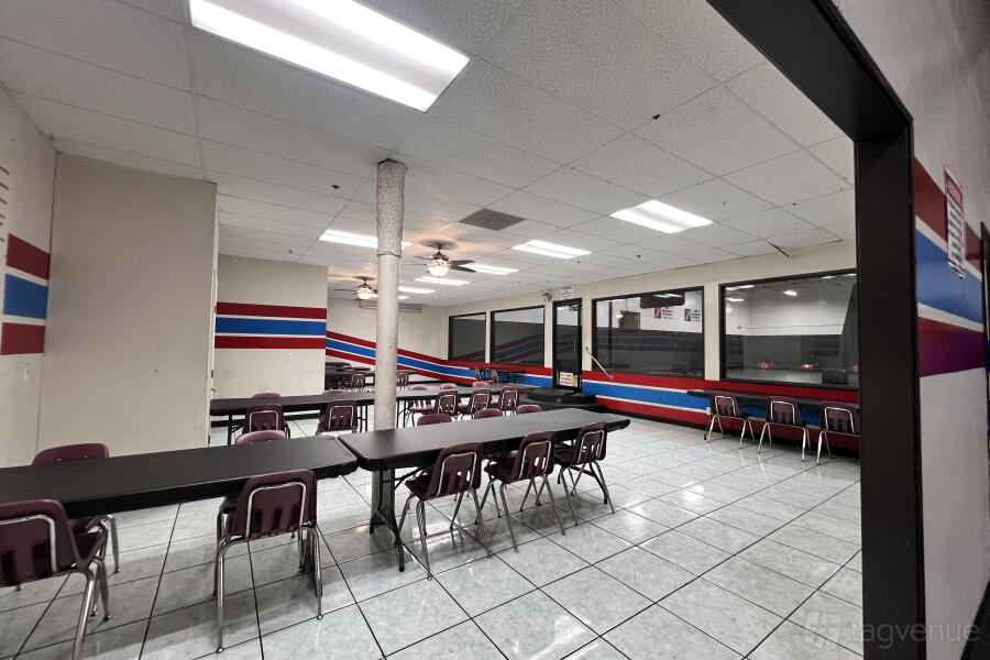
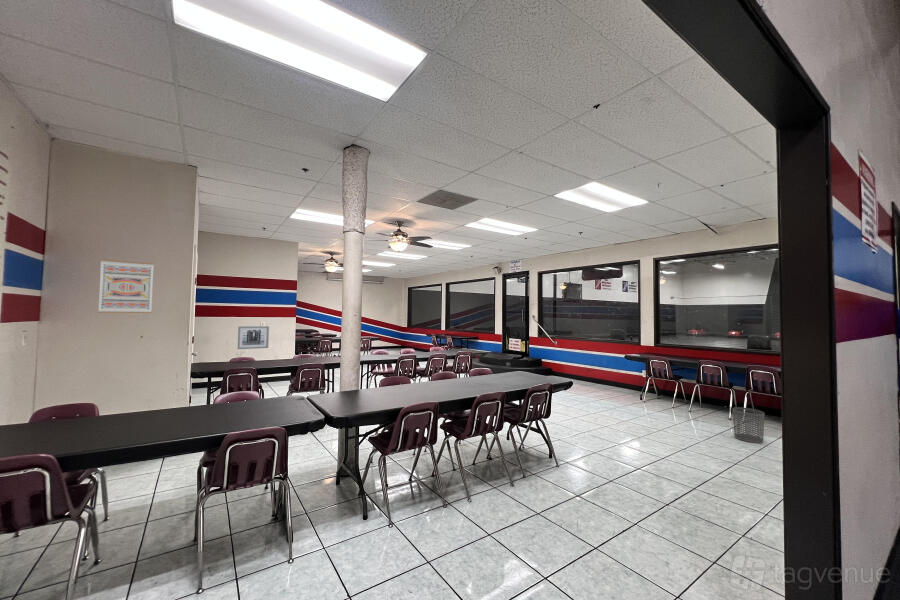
+ waste bin (748, 425)
+ wall art (127, 287)
+ wall art (253, 337)
